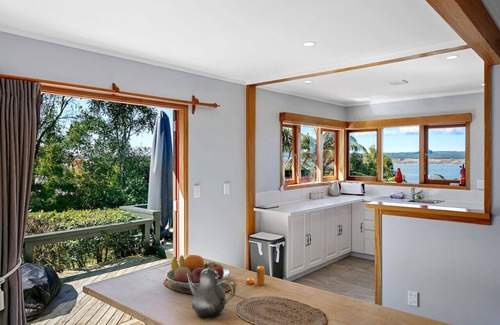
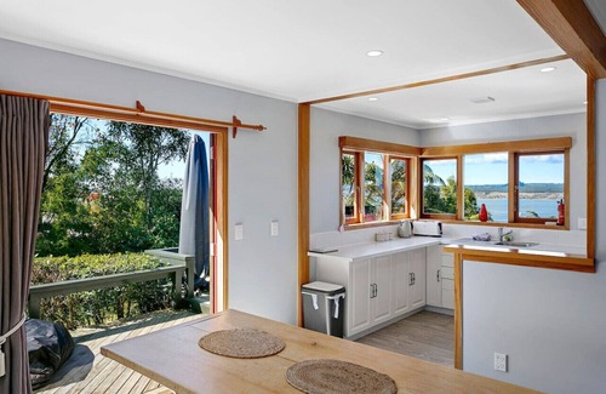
- teapot (209, 287)
- fruit bowl (198, 270)
- pepper shaker (257, 274)
